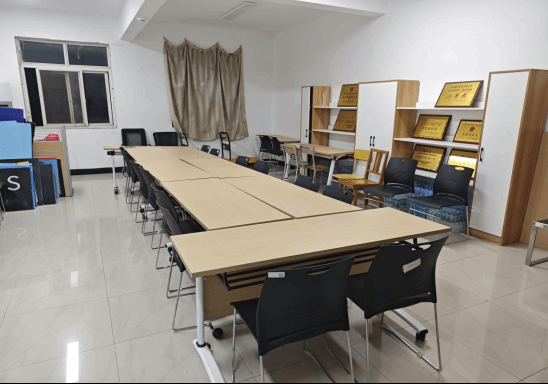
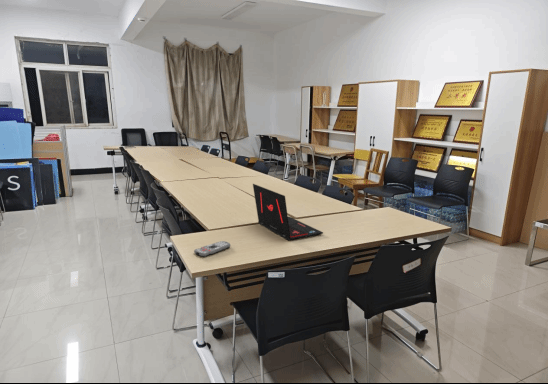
+ laptop (286, 208)
+ remote control (213, 248)
